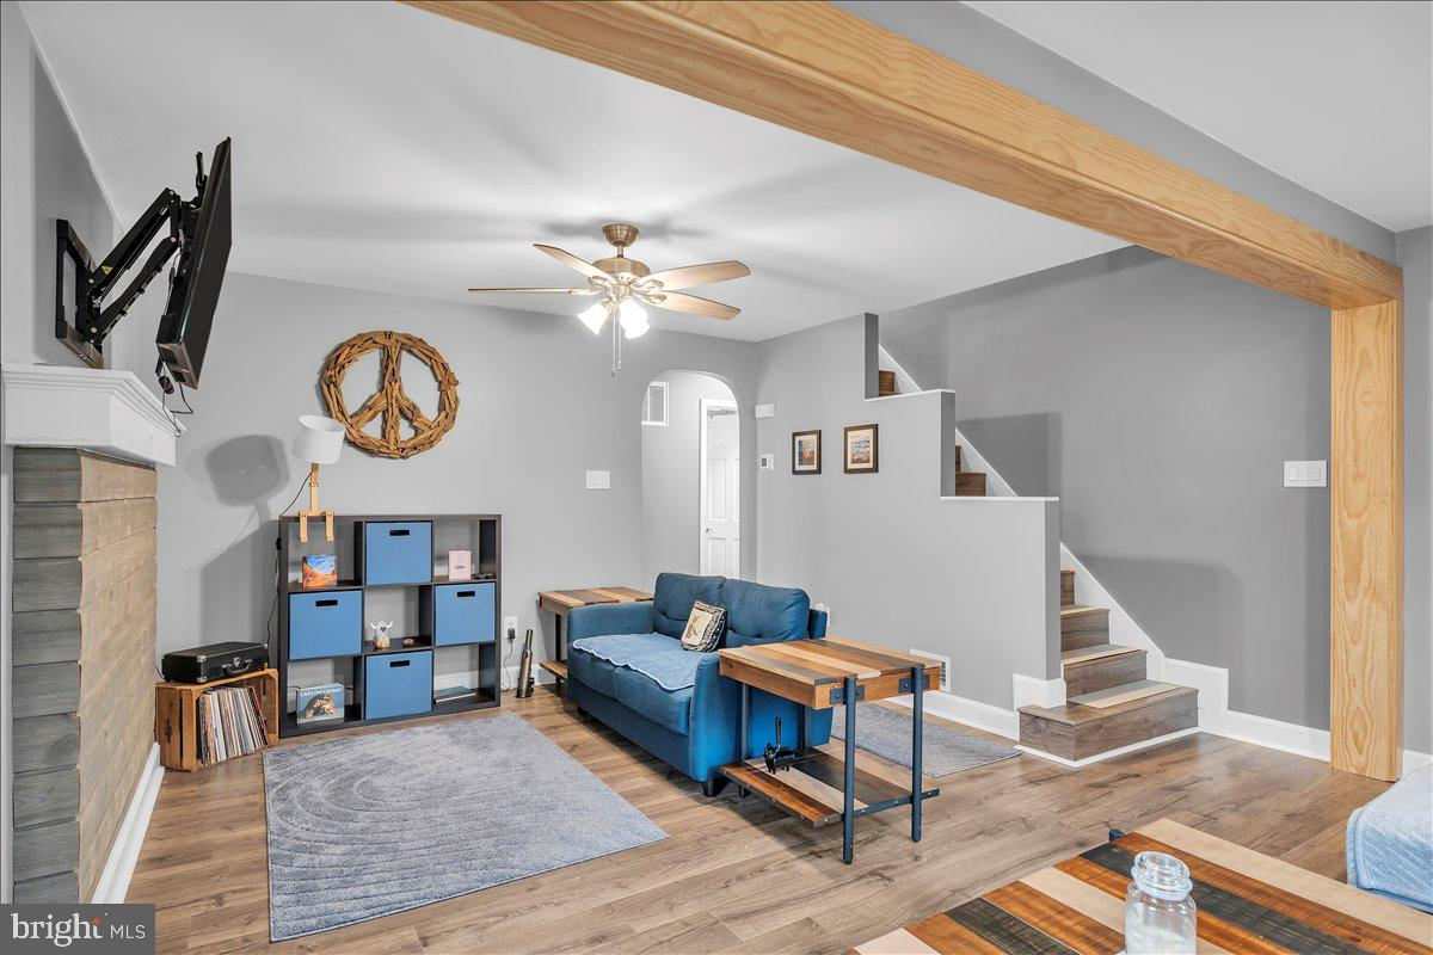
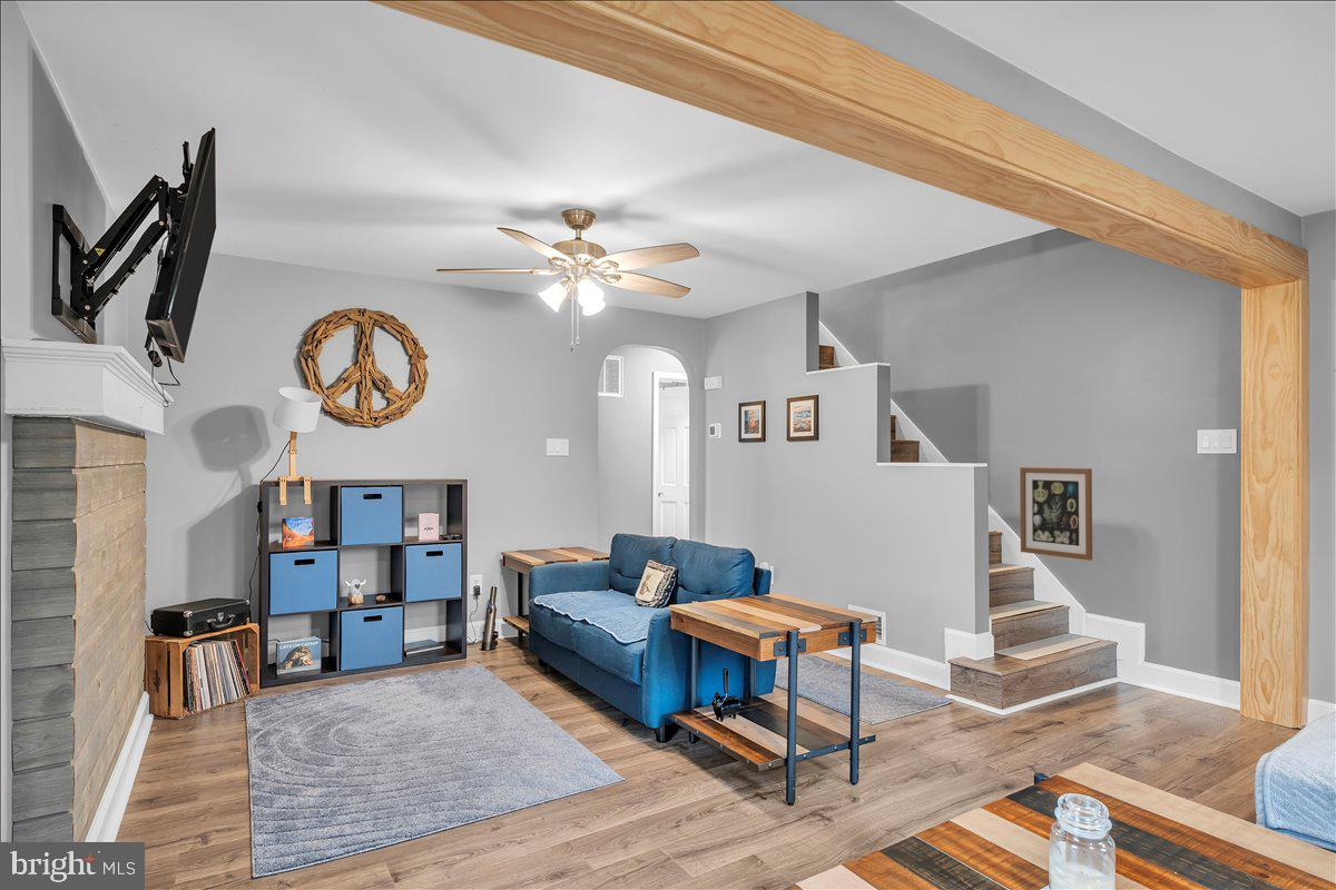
+ wall art (1054, 512)
